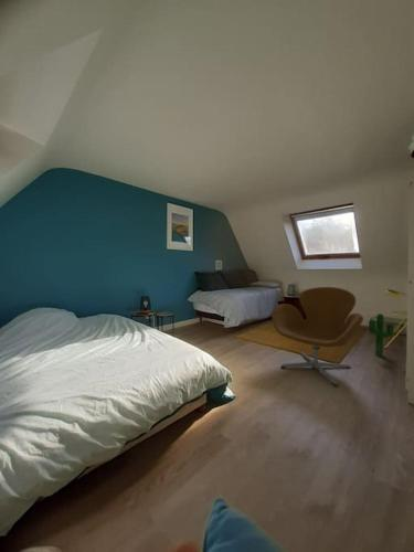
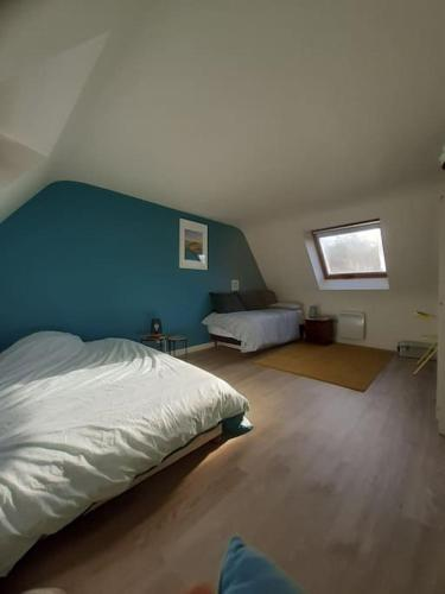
- armchair (317, 327)
- decorative plant (381, 335)
